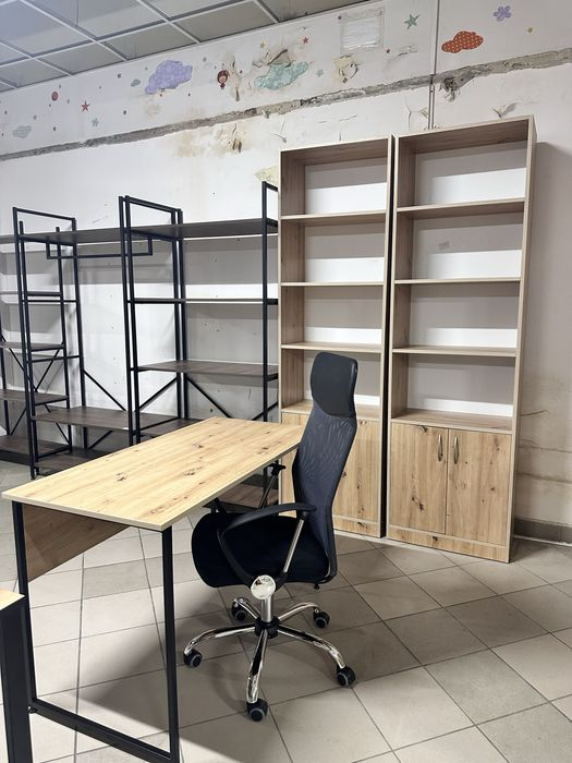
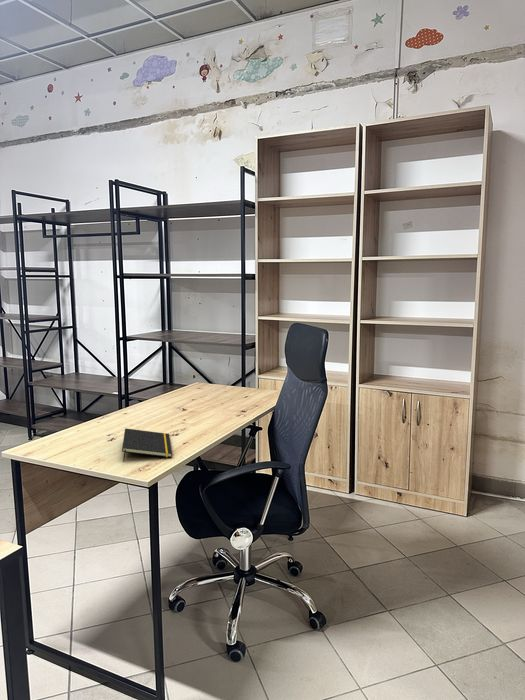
+ notepad (147, 442)
